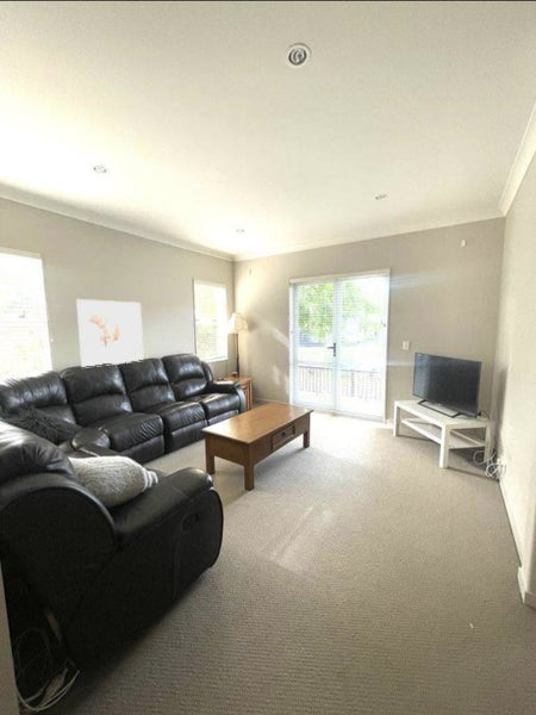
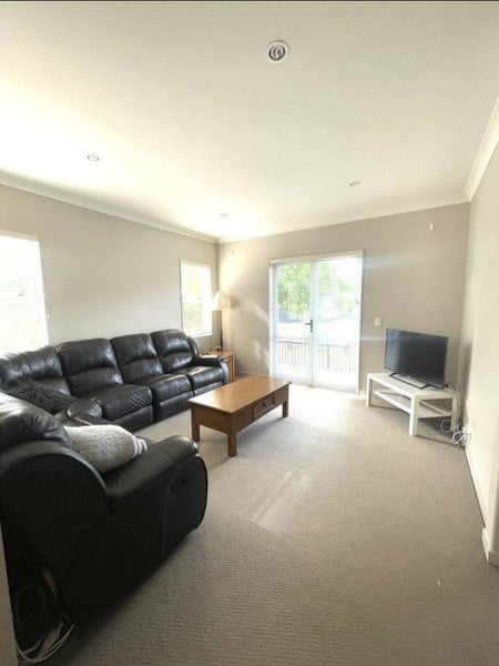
- wall art (113, 332)
